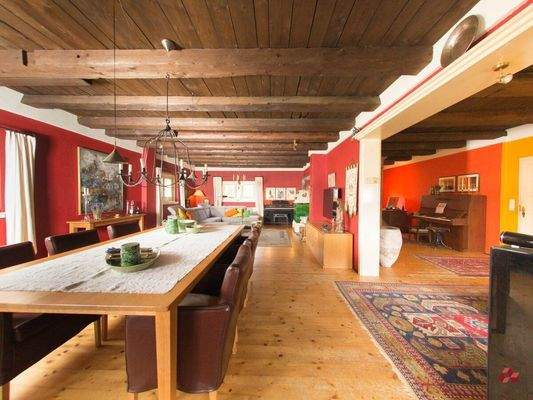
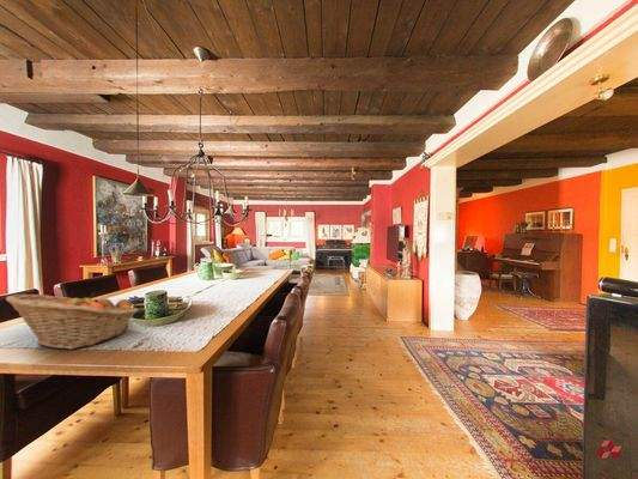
+ fruit basket (77, 313)
